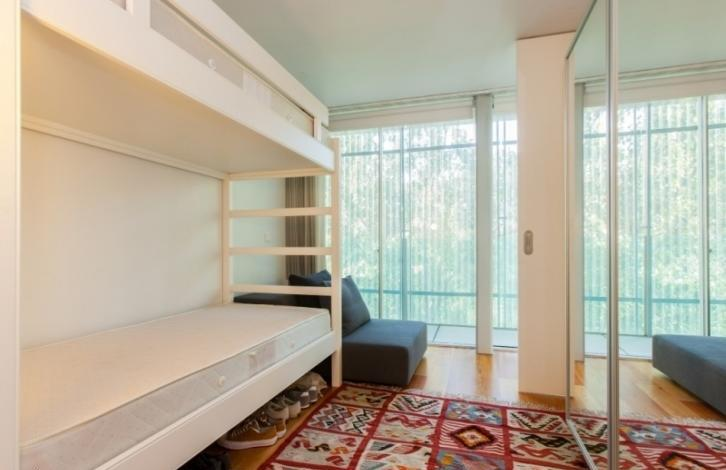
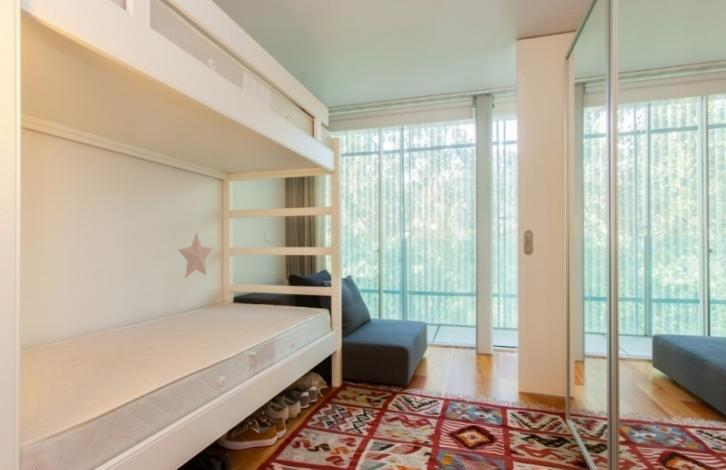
+ decorative star (196, 254)
